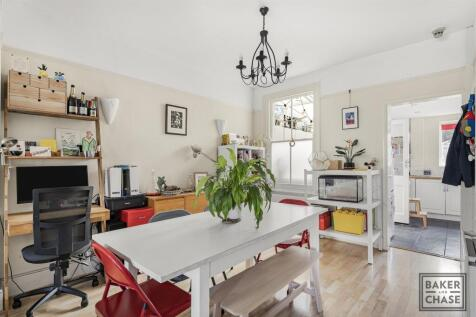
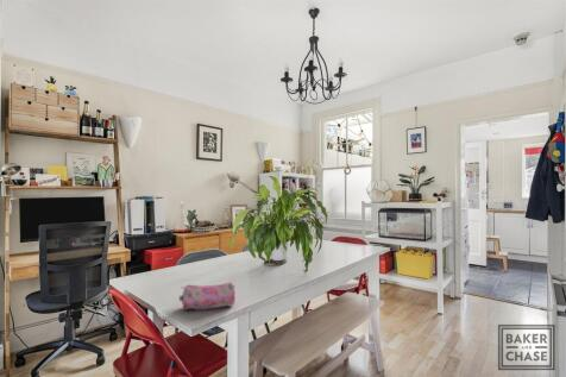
+ pencil case (208, 295)
